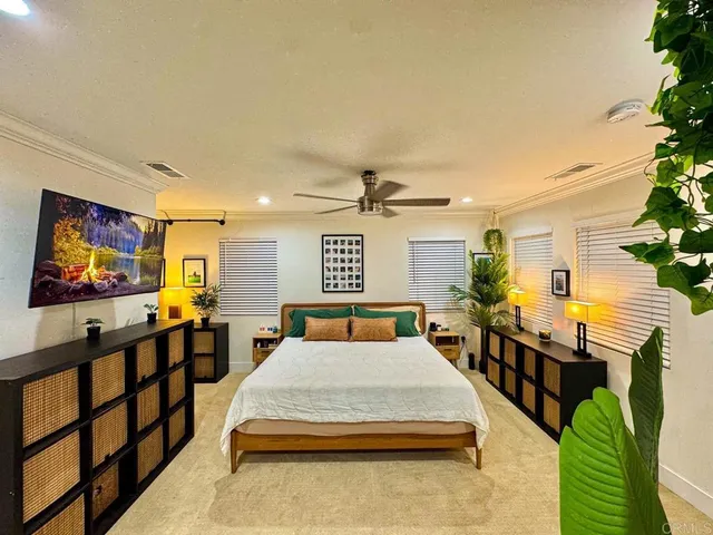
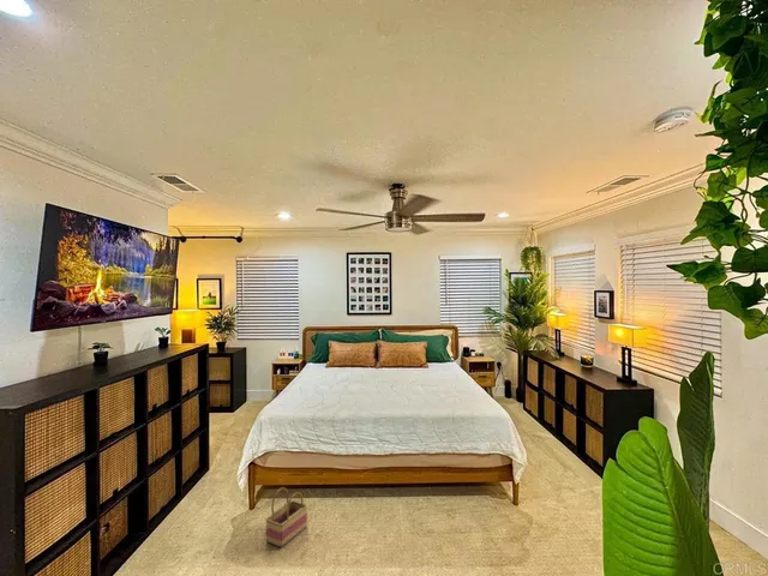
+ basket (287, 512)
